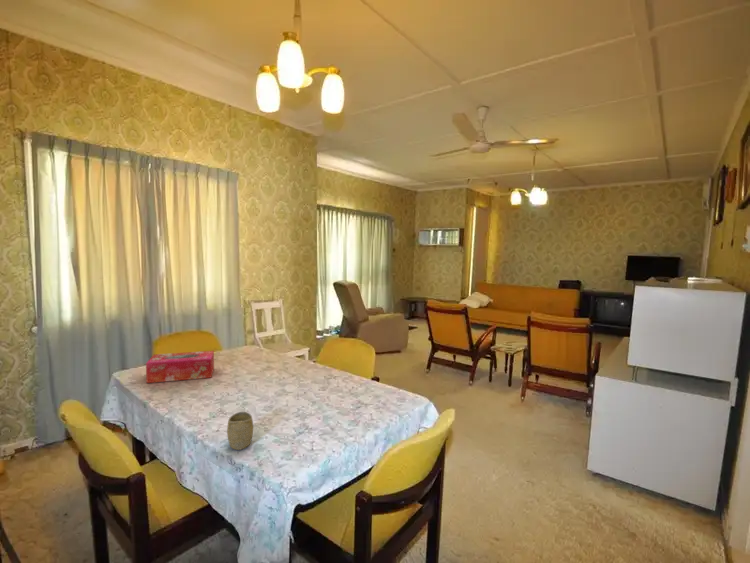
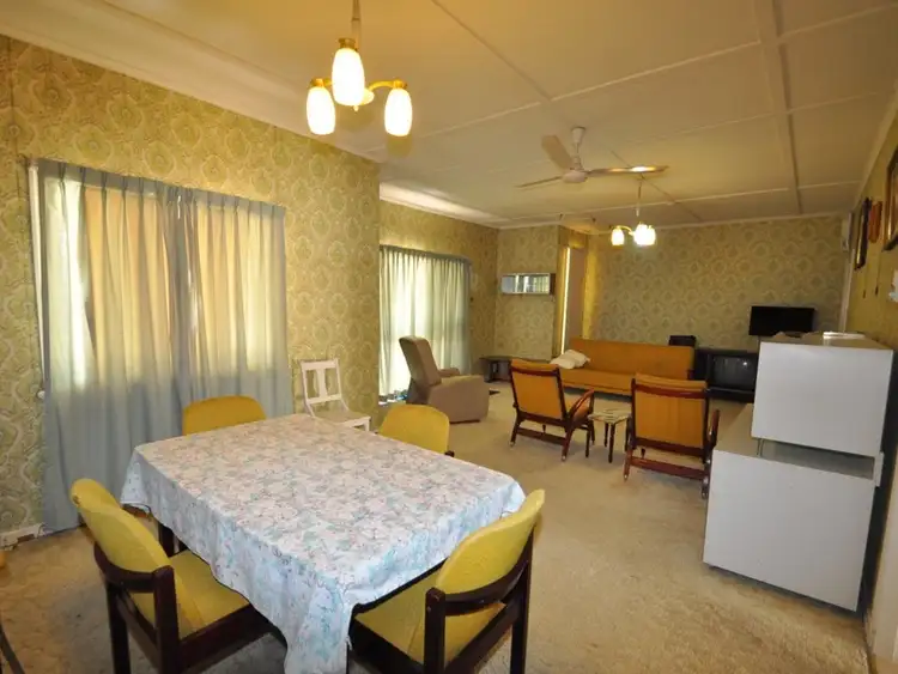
- cup (240, 430)
- tissue box (182, 365)
